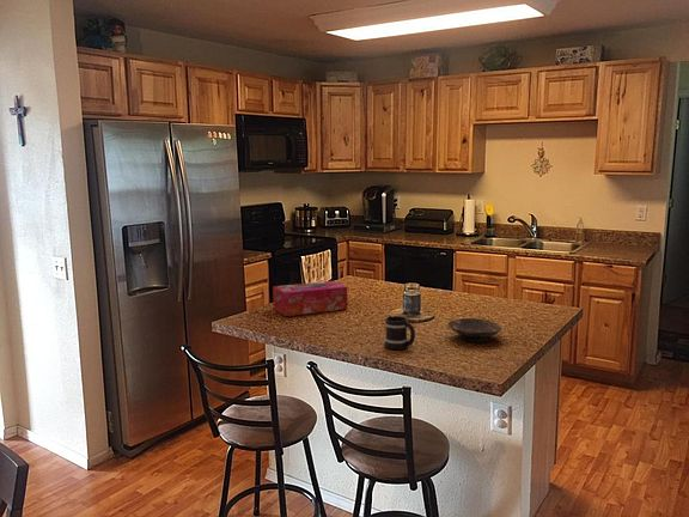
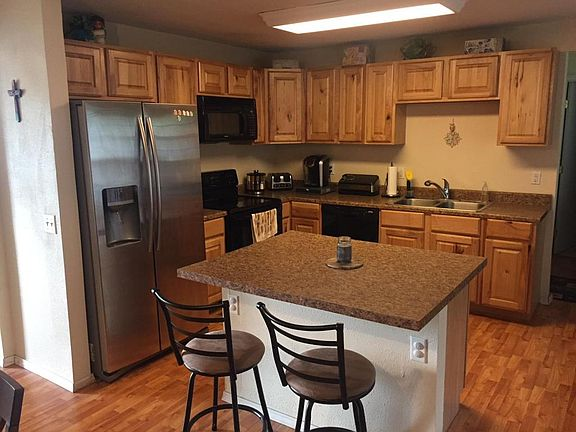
- tissue box (310, 297)
- bowl (474, 332)
- mug (400, 333)
